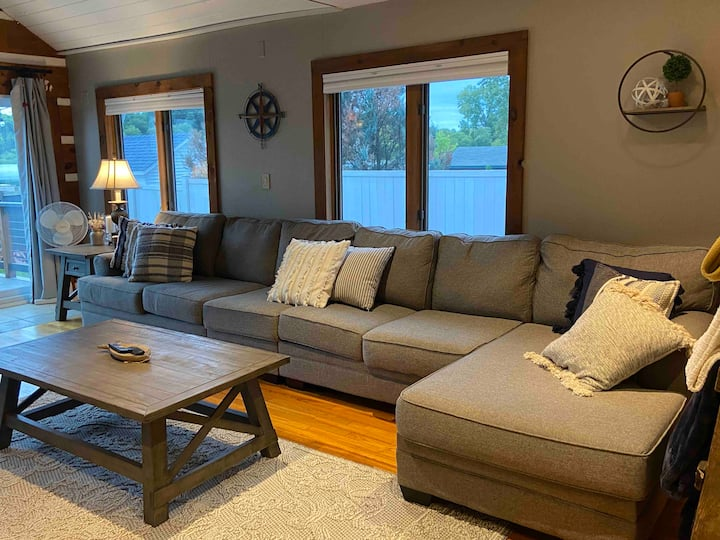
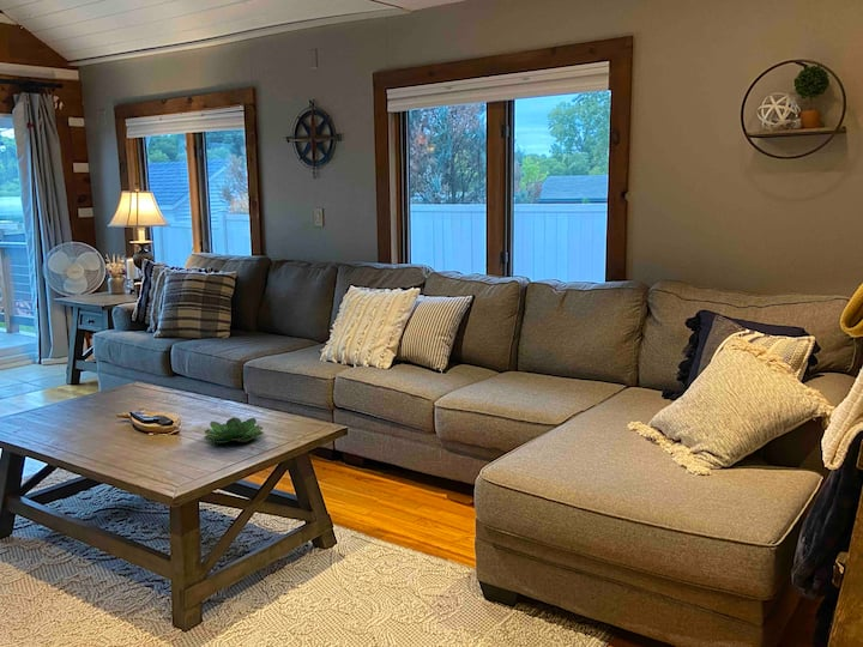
+ succulent plant (234, 430)
